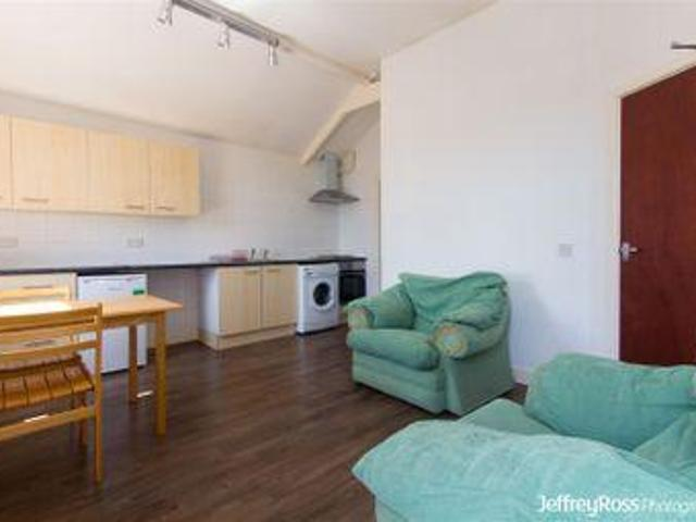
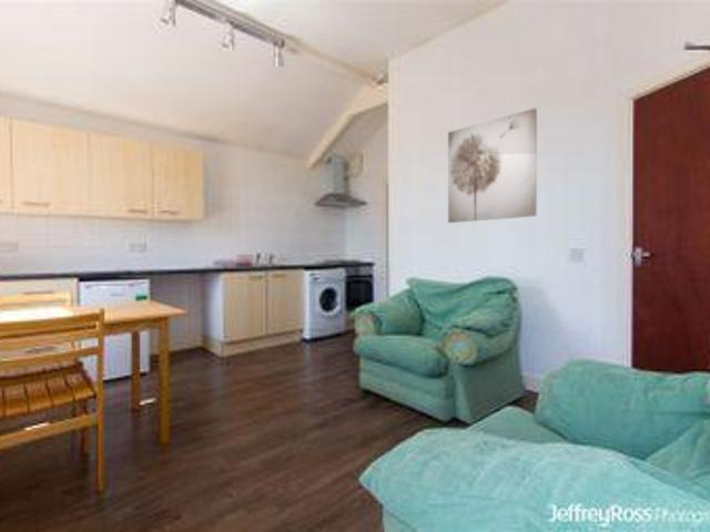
+ wall art (488, 171)
